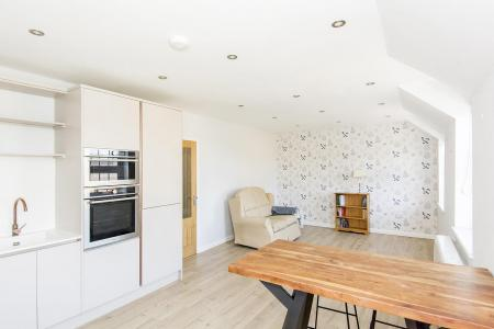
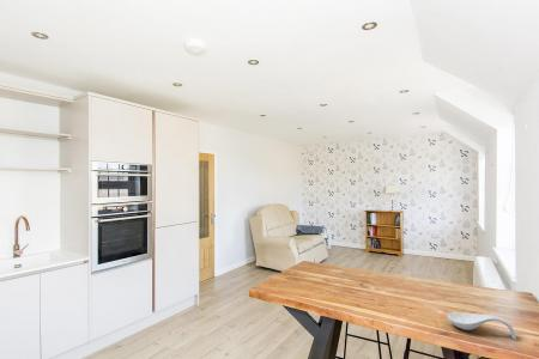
+ spoon rest (479, 321)
